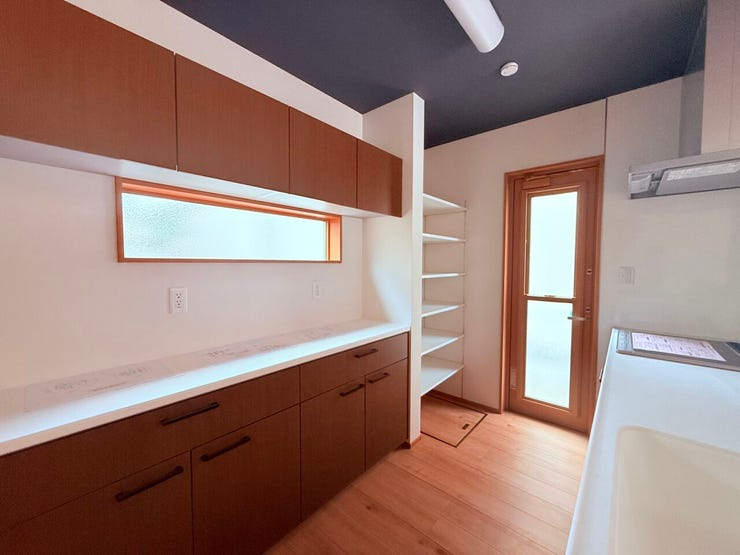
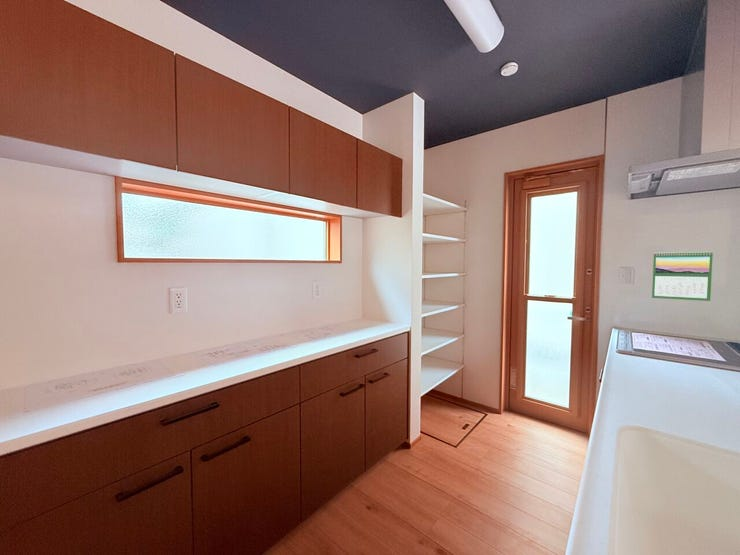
+ calendar (680, 275)
